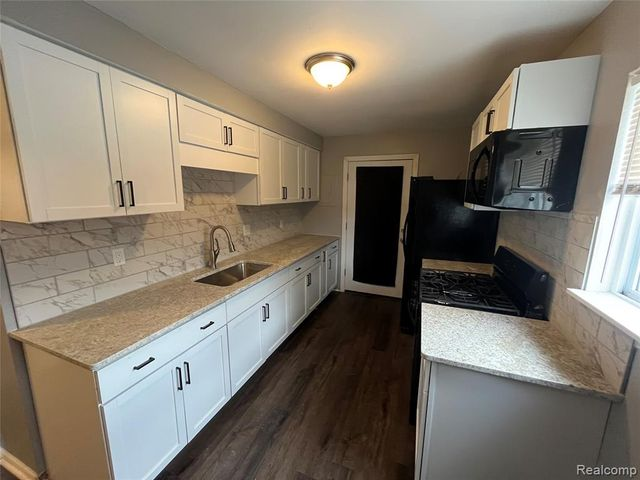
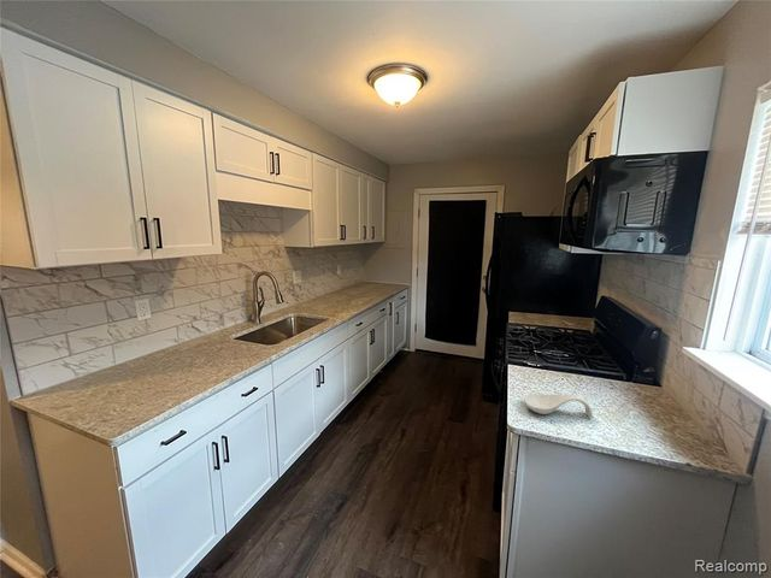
+ spoon rest (557, 402)
